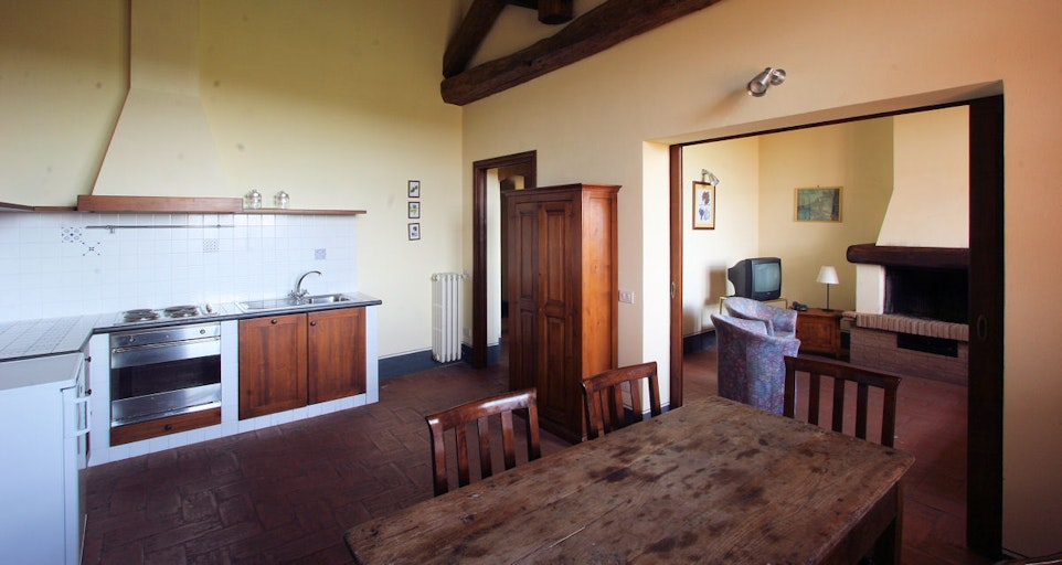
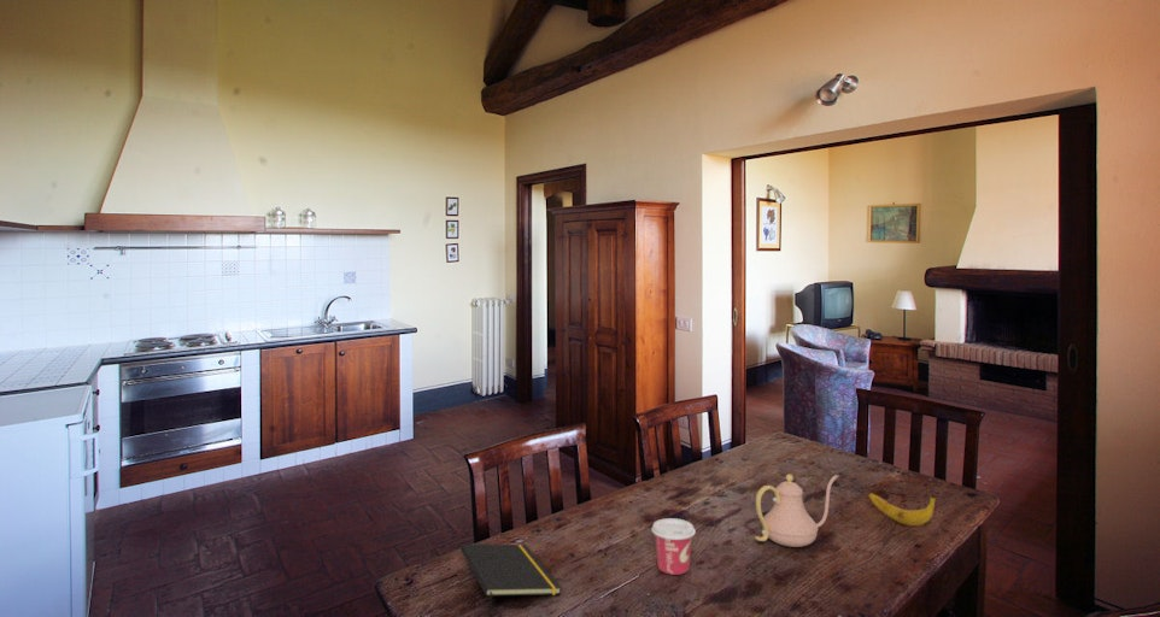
+ notepad (508, 568)
+ cup (673, 546)
+ banana (898, 507)
+ teapot (798, 506)
